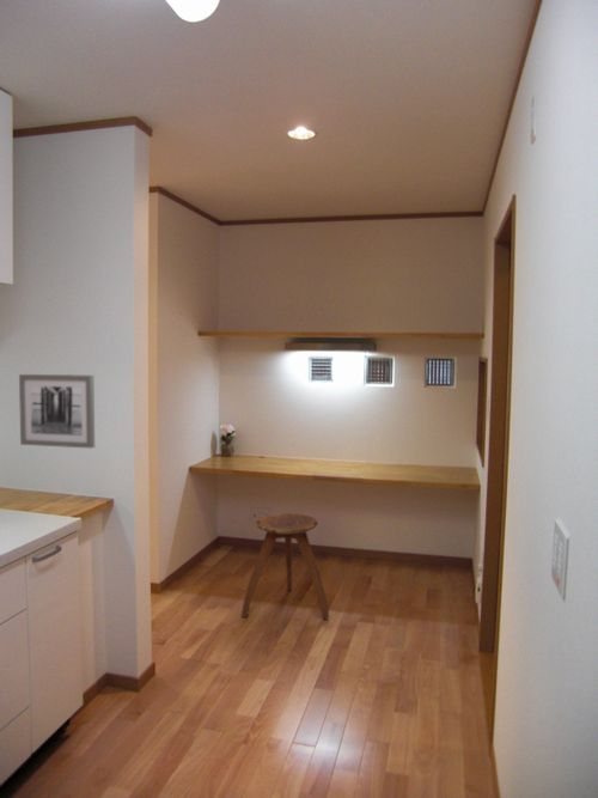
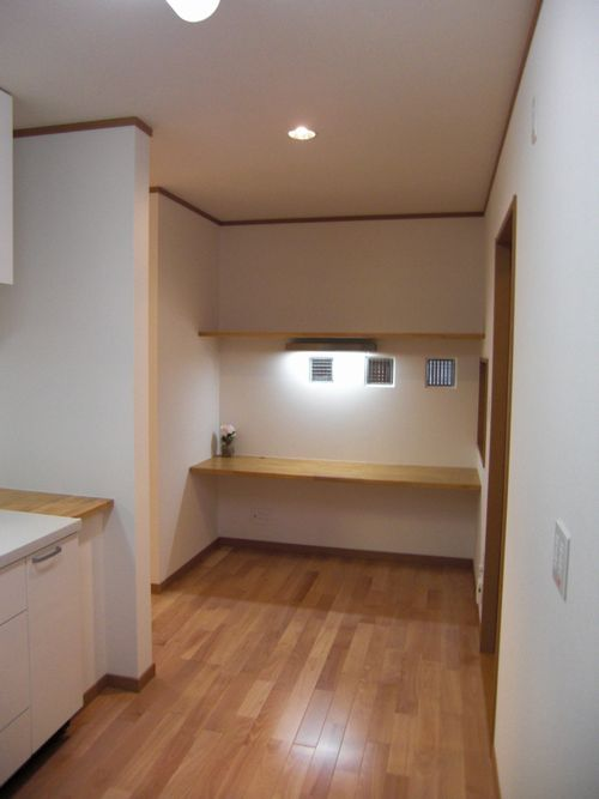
- wall art (56, 410)
- stool (291, 561)
